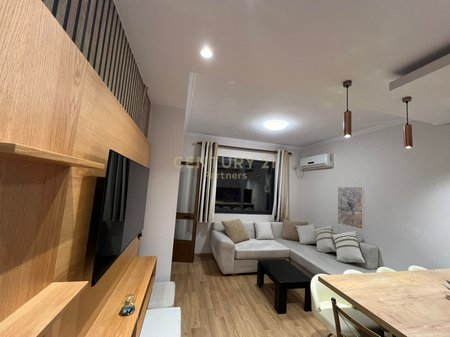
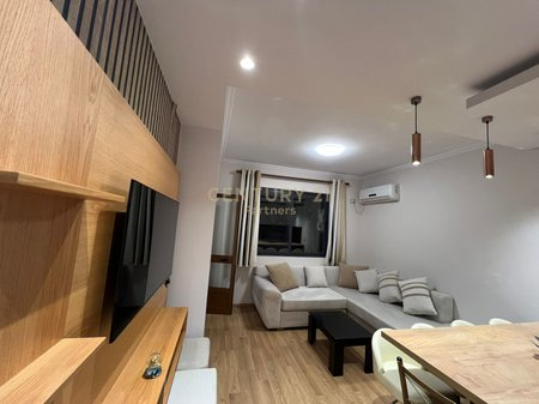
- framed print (349, 206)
